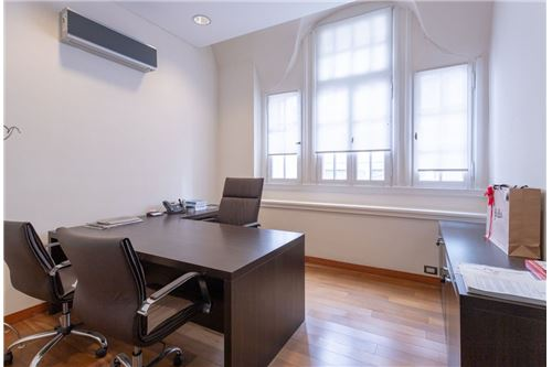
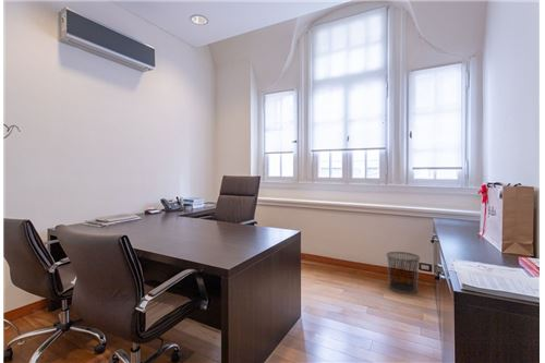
+ waste bin (402, 271)
